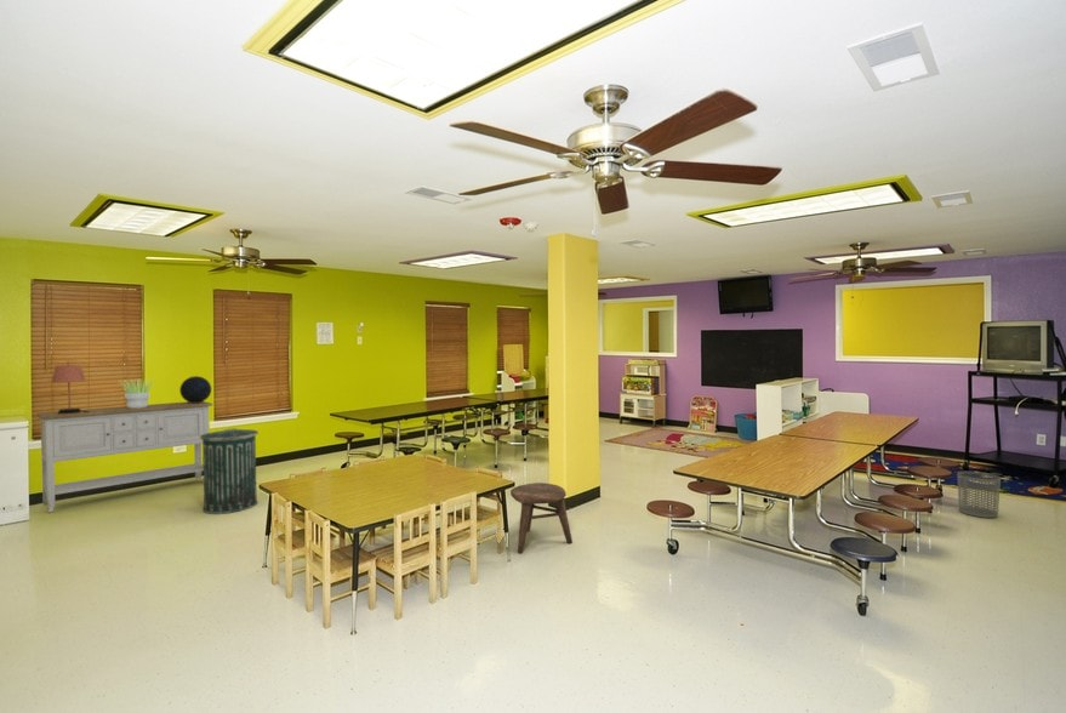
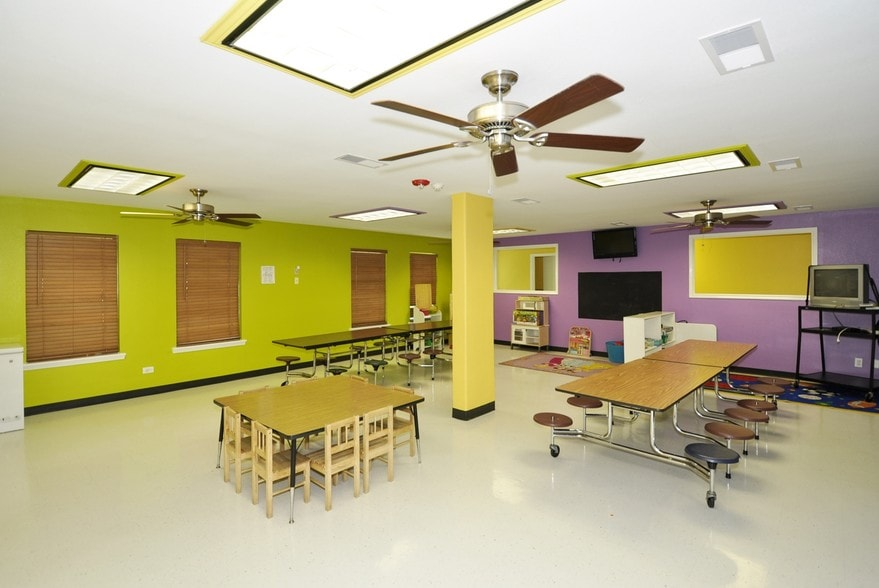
- table lamp (69, 386)
- stool (541, 515)
- decorative globe (194, 389)
- potted plant (137, 393)
- sideboard (131, 450)
- trash can (229, 467)
- waste bin (977, 494)
